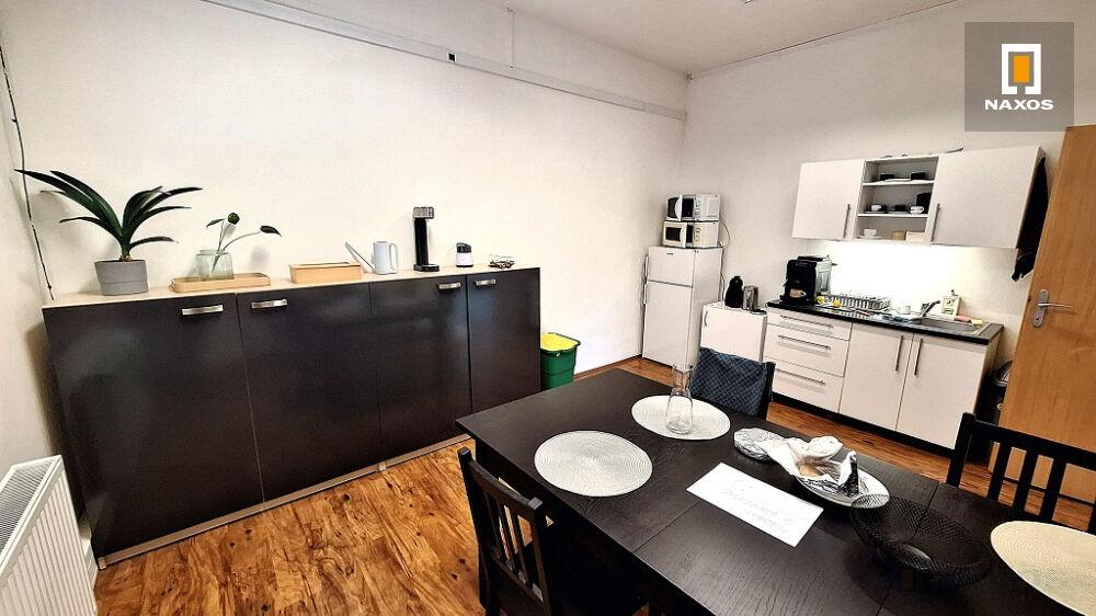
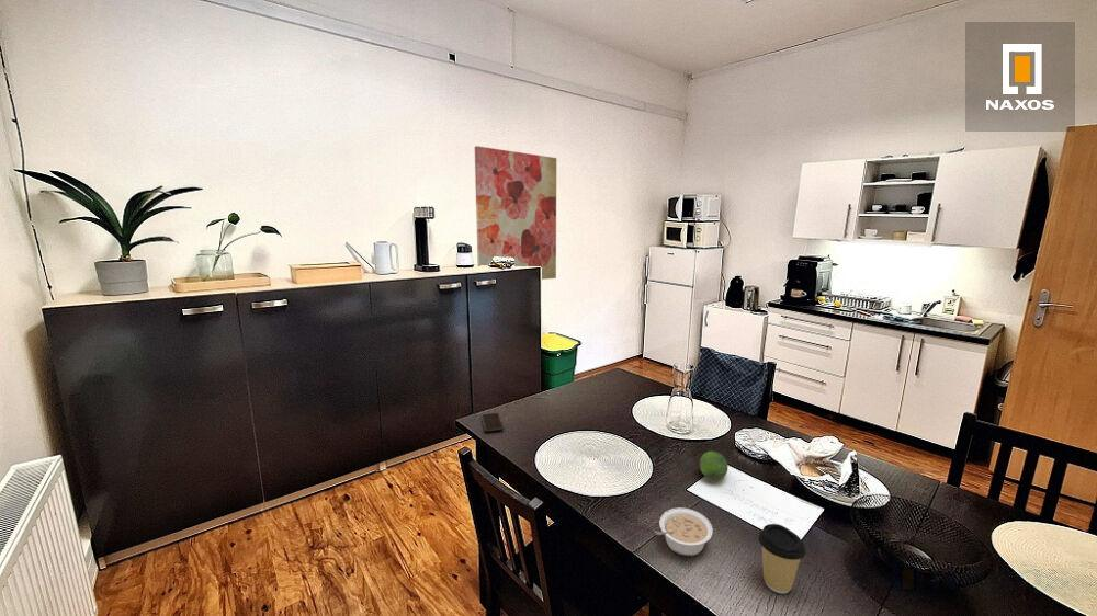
+ smartphone (491, 422)
+ legume (685, 533)
+ coffee cup (779, 560)
+ wall art (519, 218)
+ fruit (714, 464)
